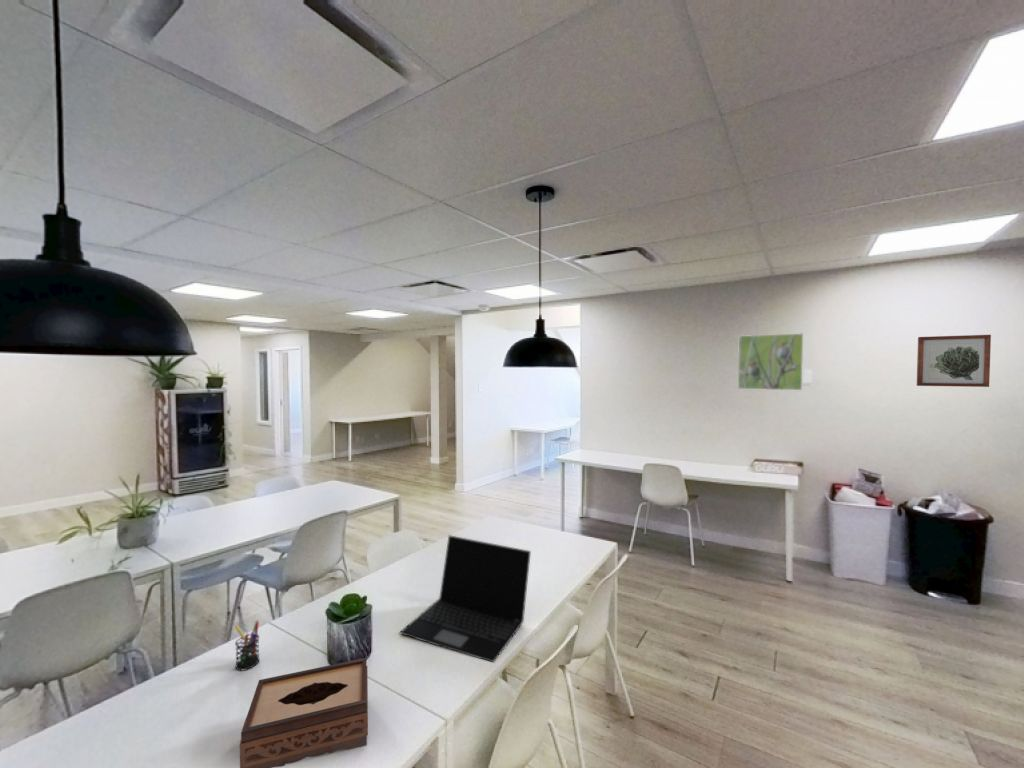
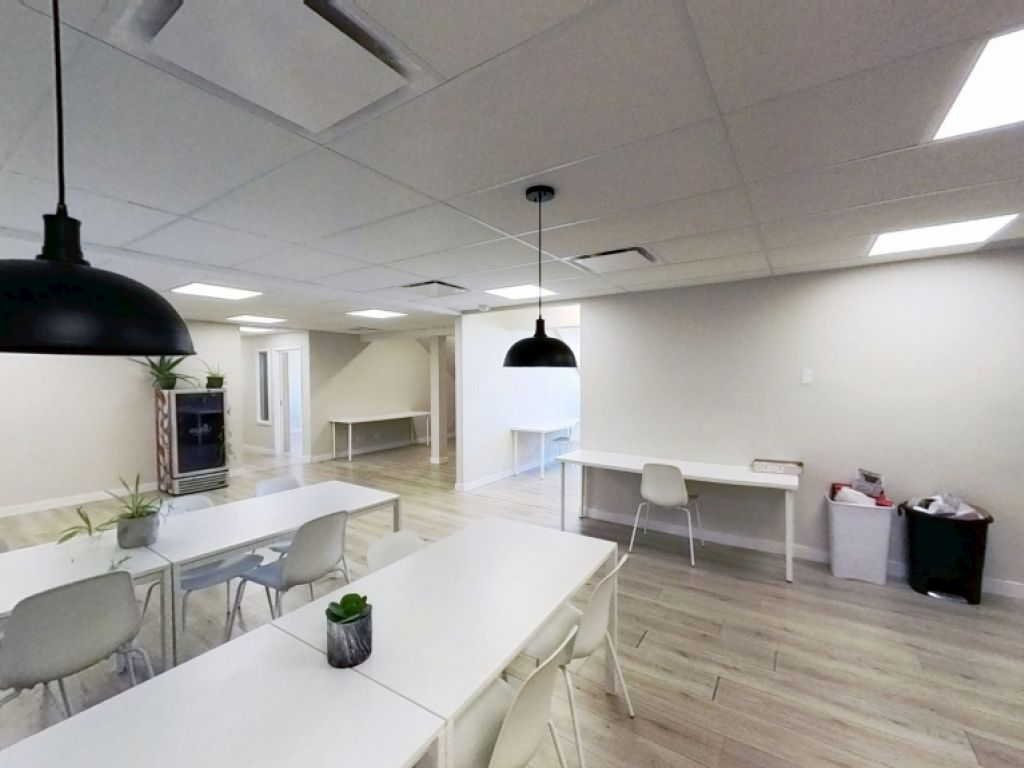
- tissue box (311, 711)
- laptop (468, 590)
- wall art (952, 361)
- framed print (769, 362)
- pen holder (250, 641)
